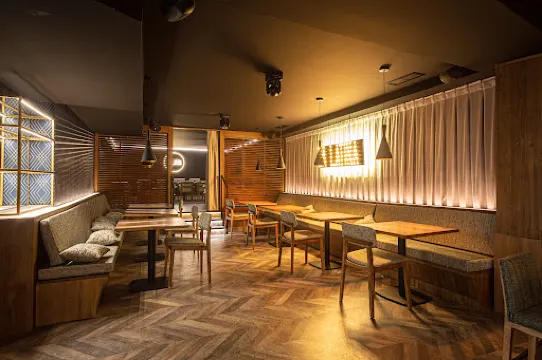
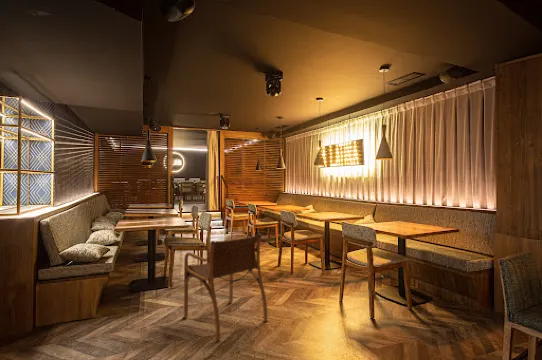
+ armchair (224, 275)
